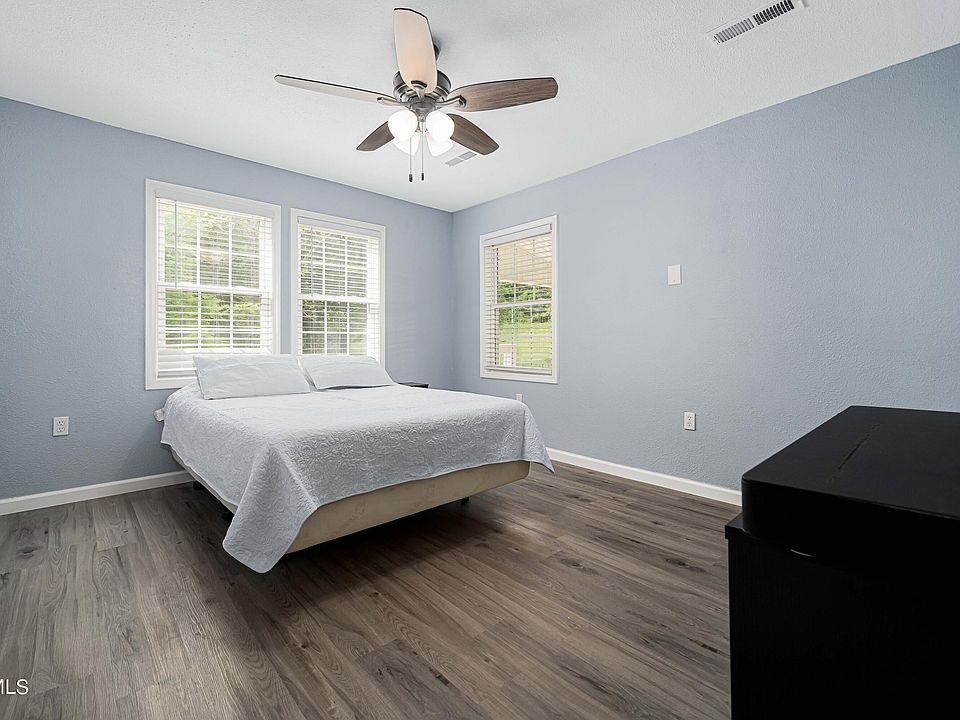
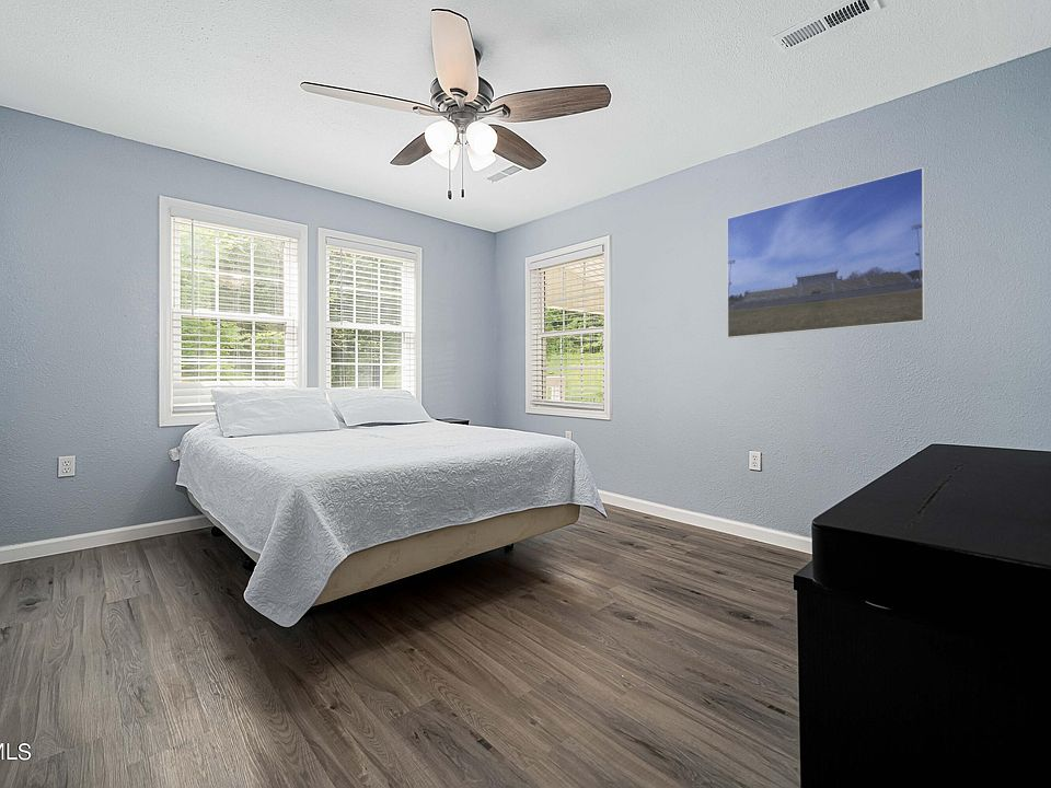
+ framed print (813, 263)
